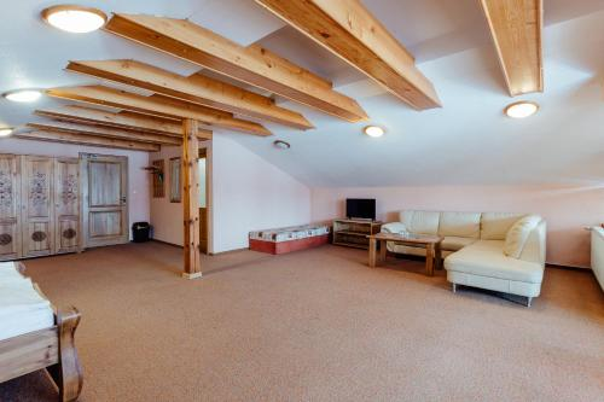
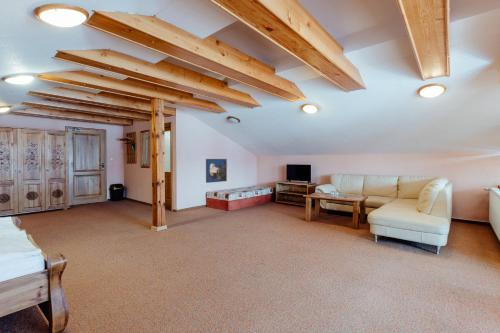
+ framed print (216, 170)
